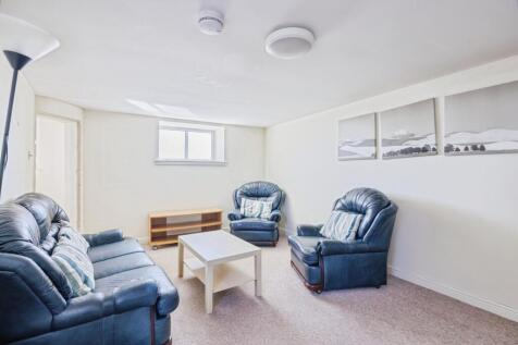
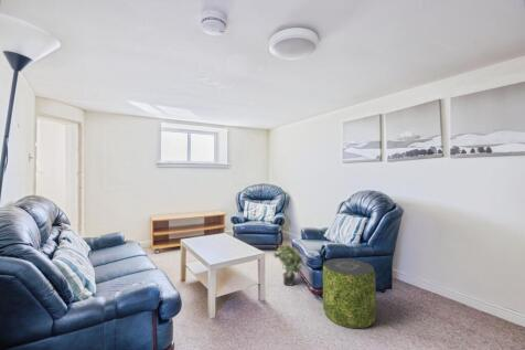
+ potted plant (287, 264)
+ pouf (349, 289)
